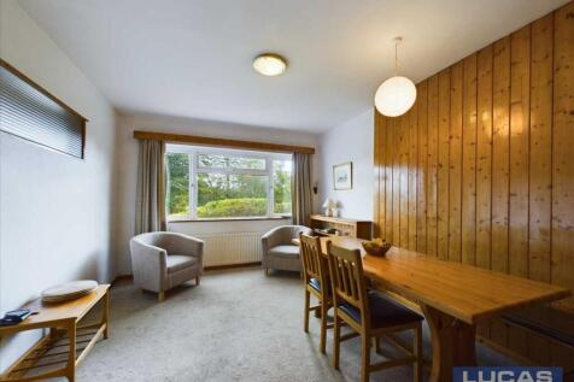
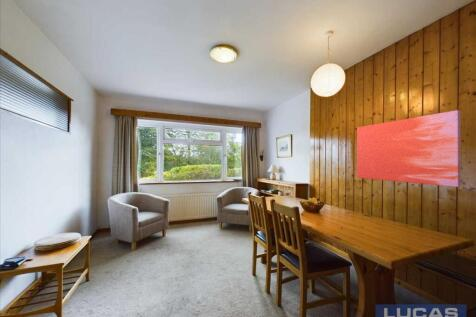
+ wall art (398, 150)
